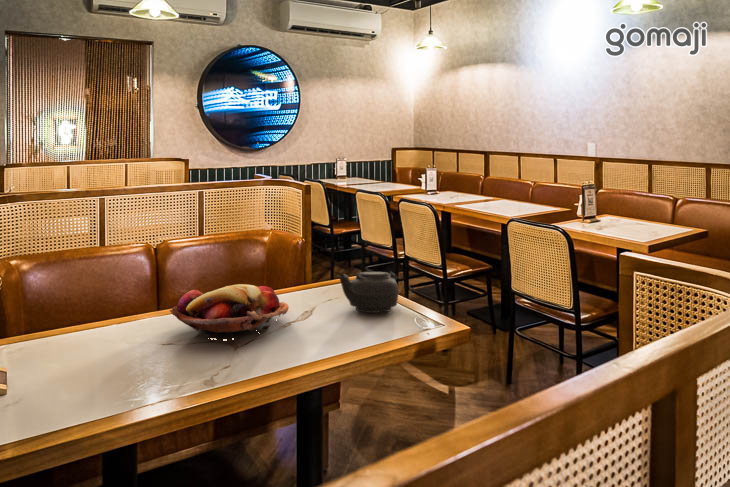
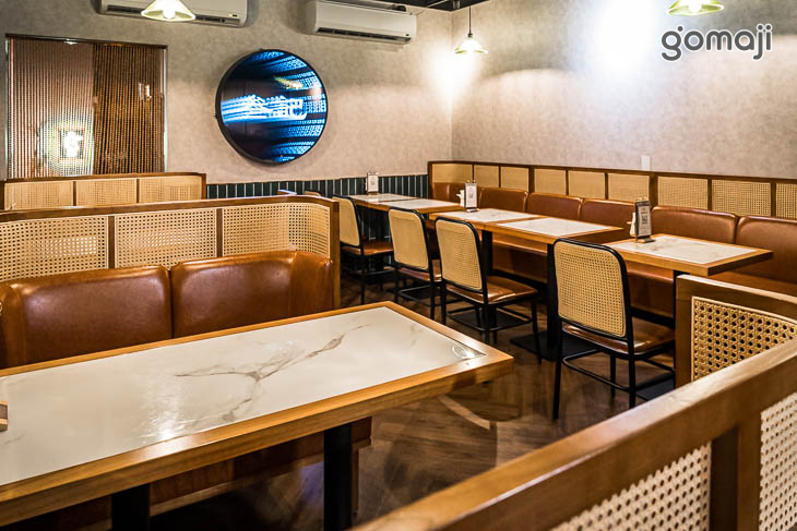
- teapot (368, 292)
- fruit basket (233, 307)
